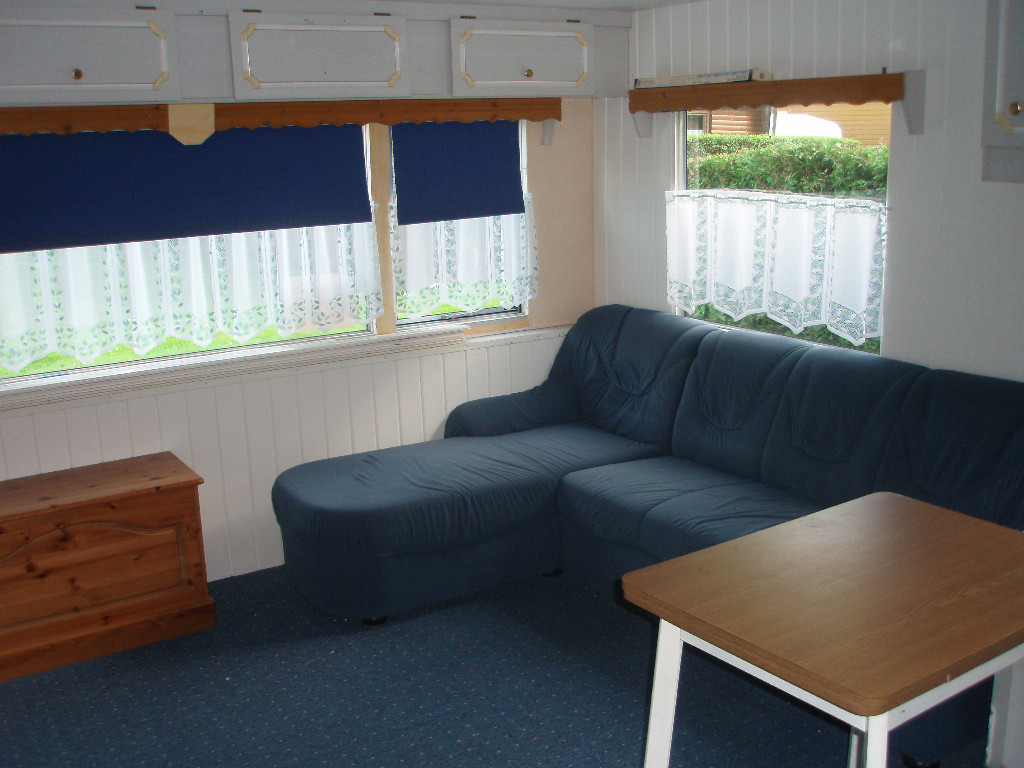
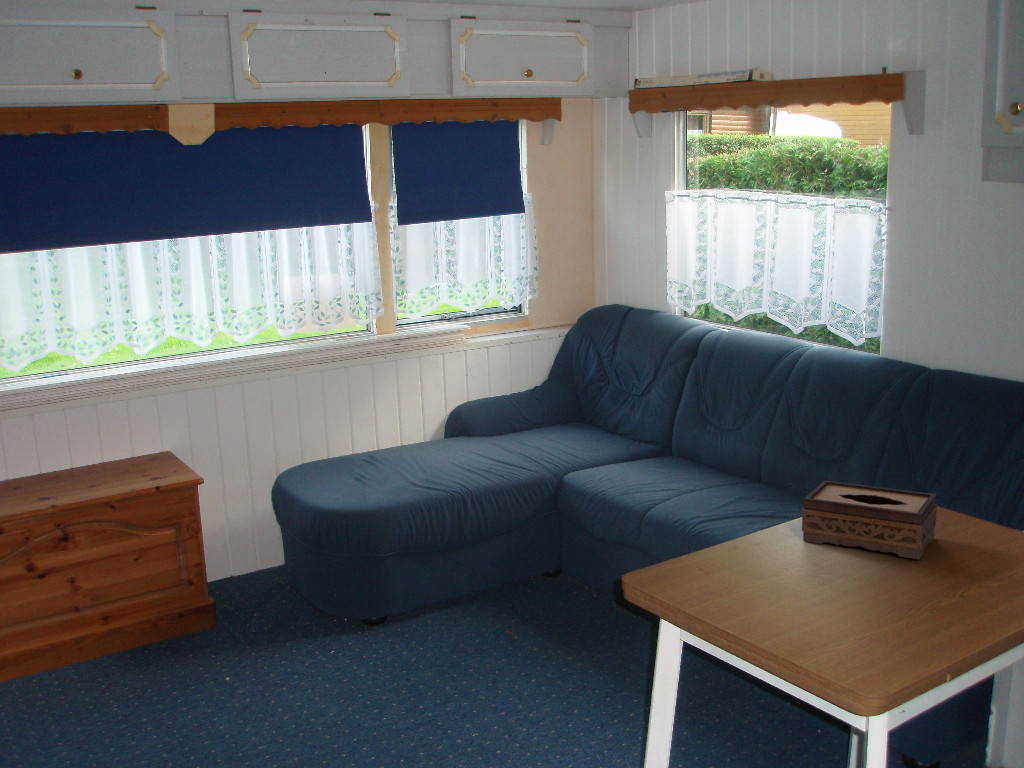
+ tissue box (869, 517)
